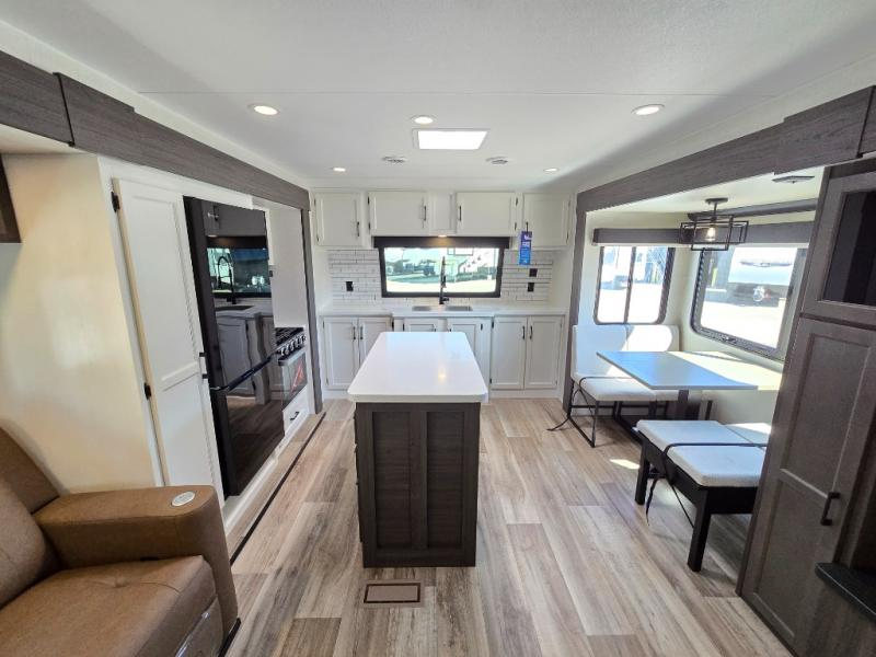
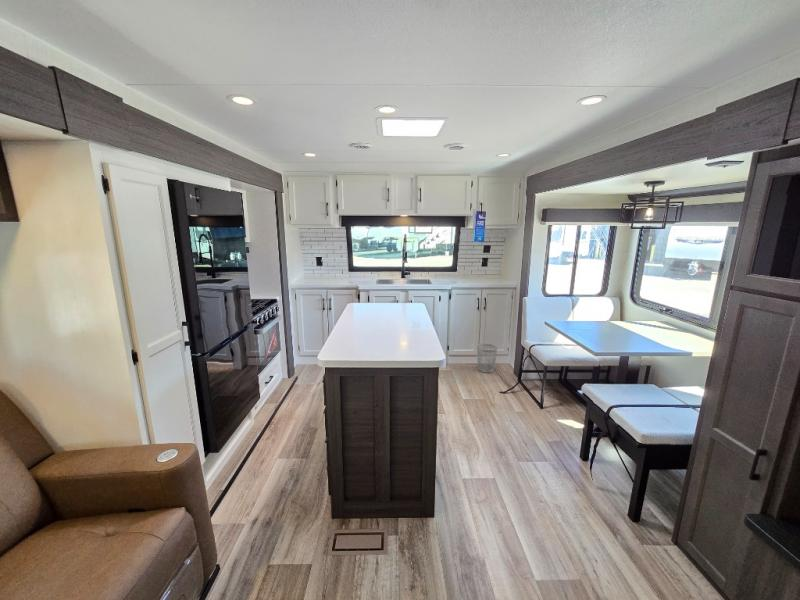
+ wastebasket (486, 358)
